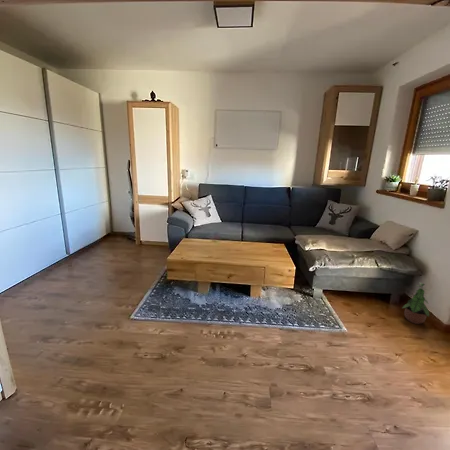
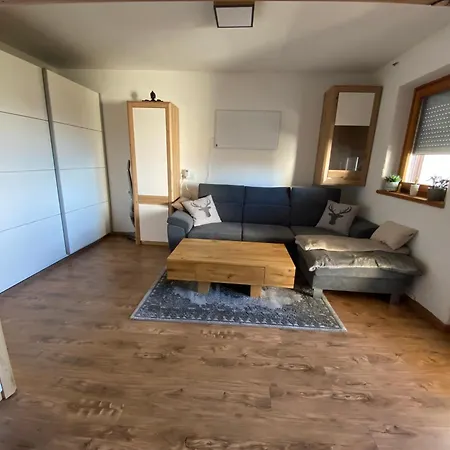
- potted plant (417, 301)
